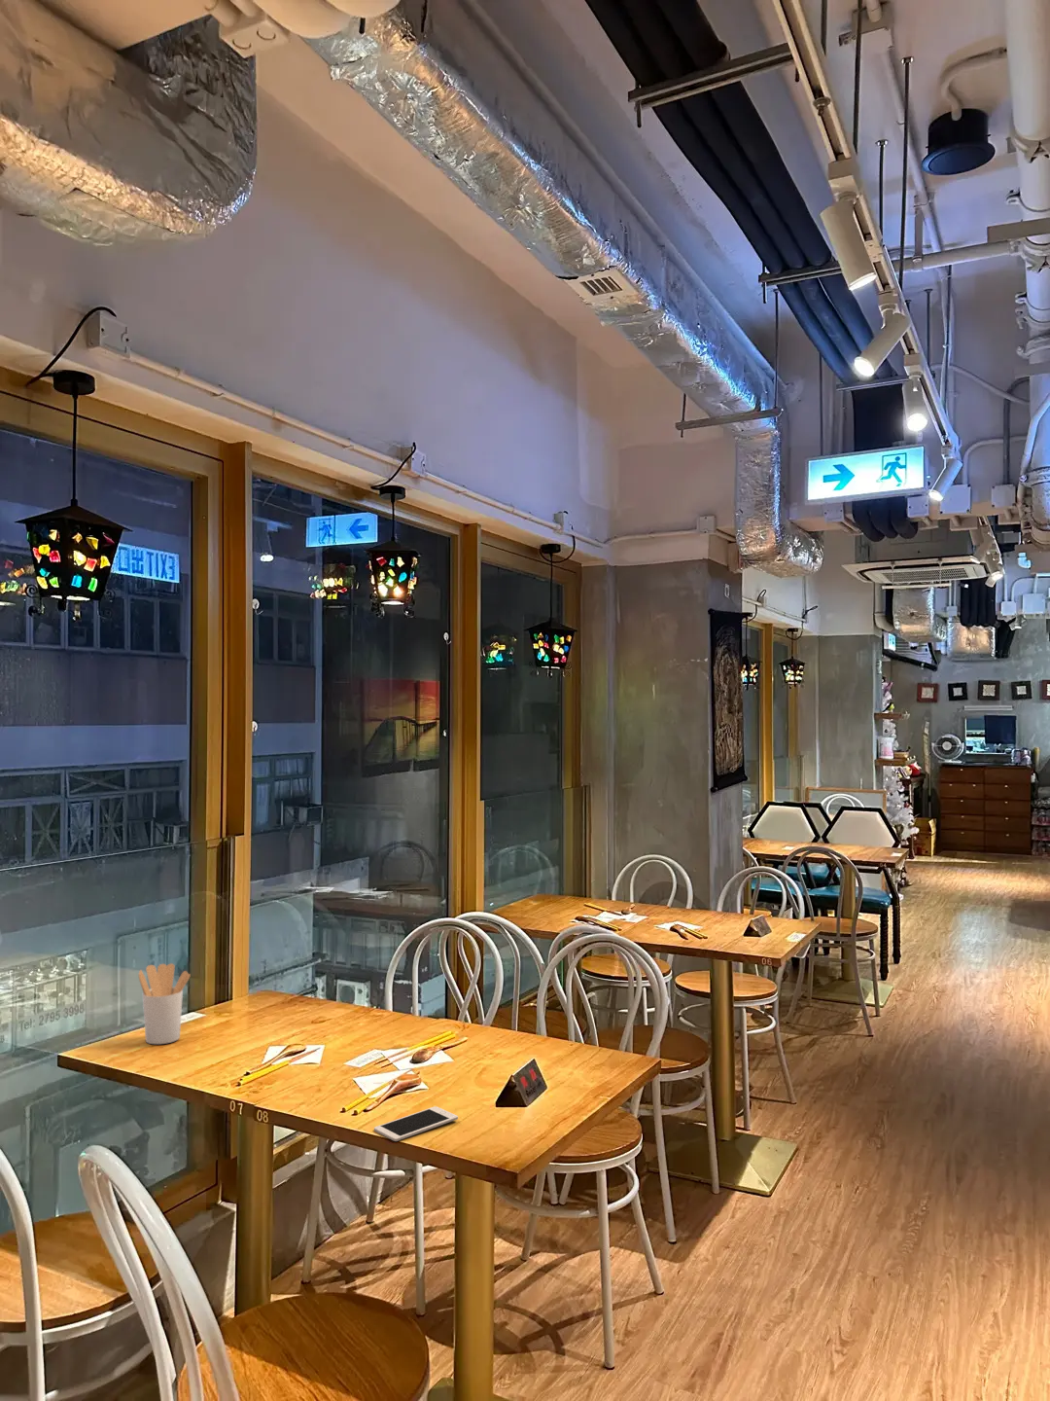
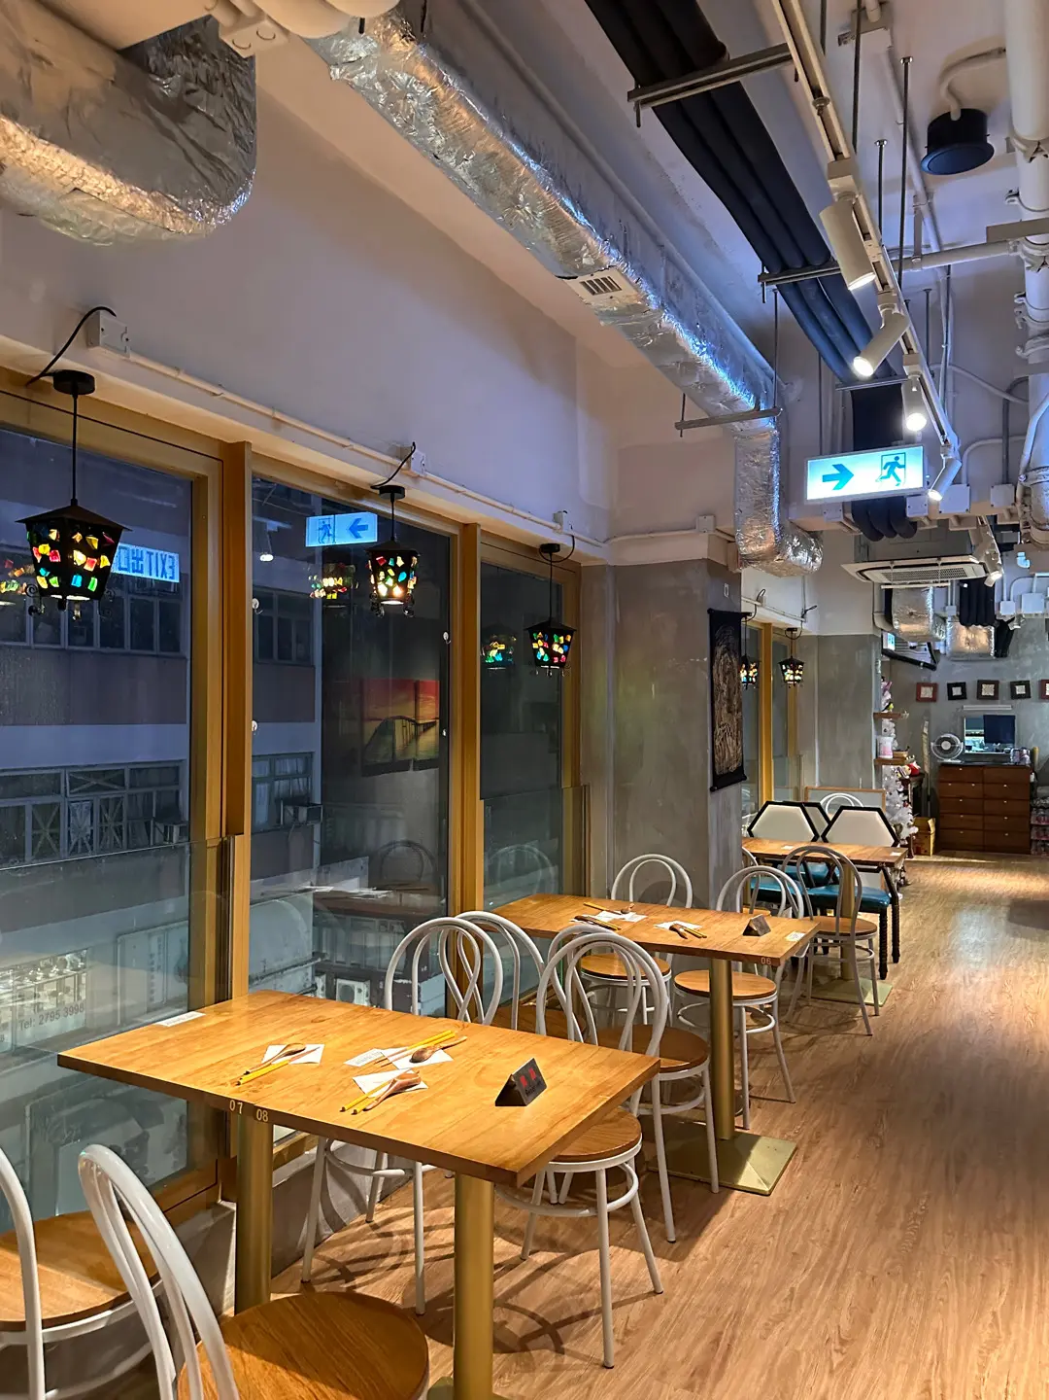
- utensil holder (161, 1002)
- cell phone (416, 1123)
